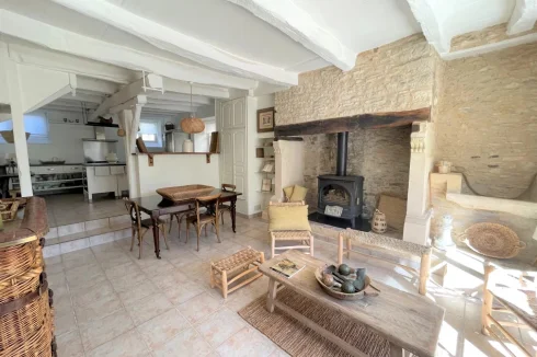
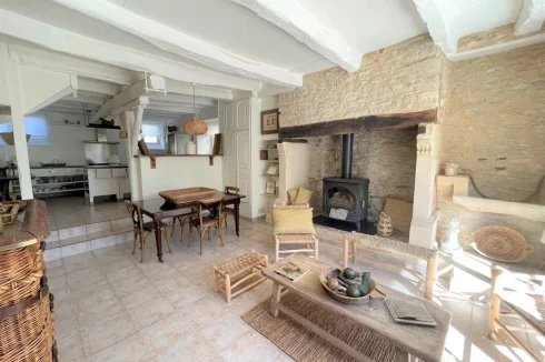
+ book (408, 310)
